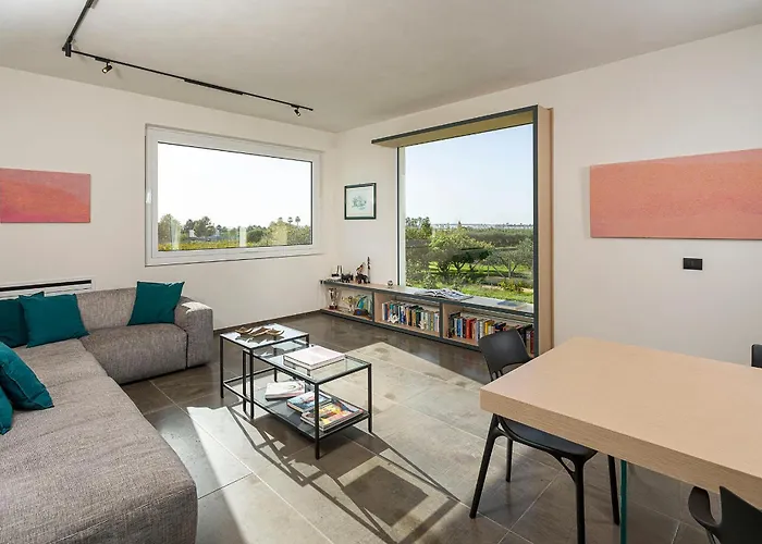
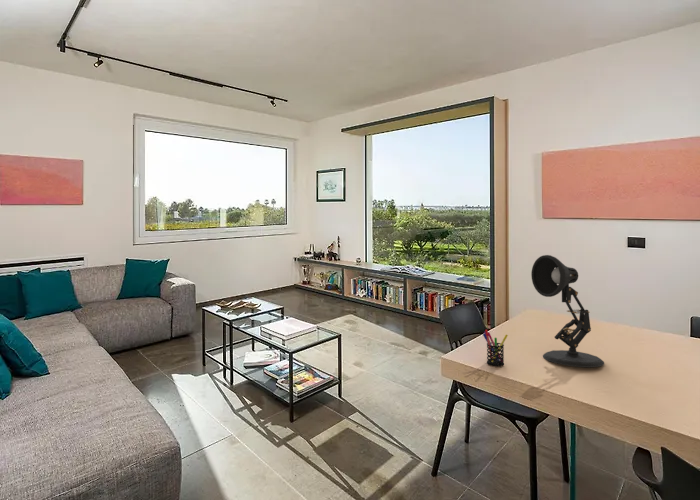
+ desk lamp (570, 307)
+ pen holder (494, 347)
